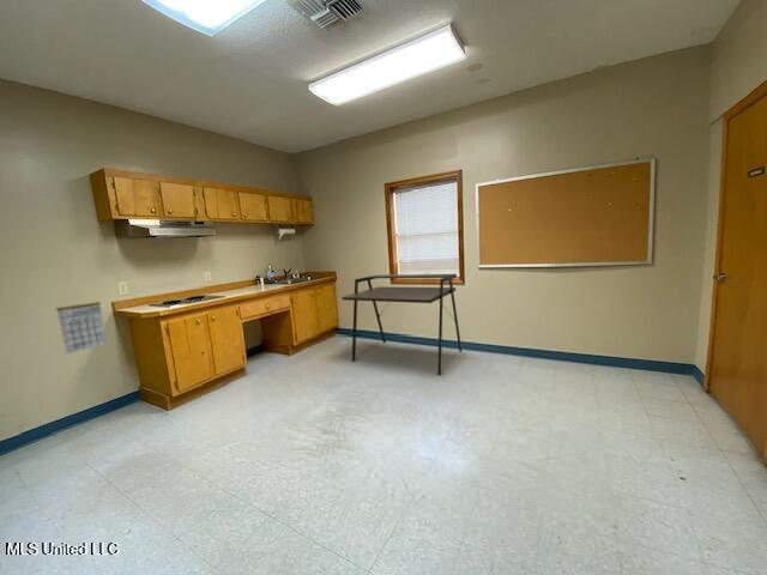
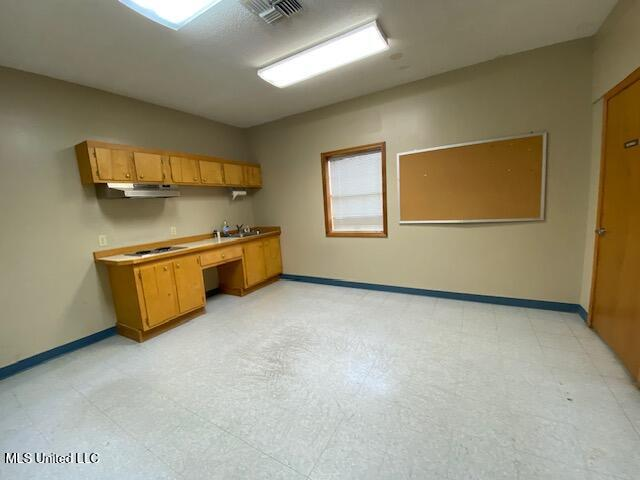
- calendar (81, 321)
- desk (403, 301)
